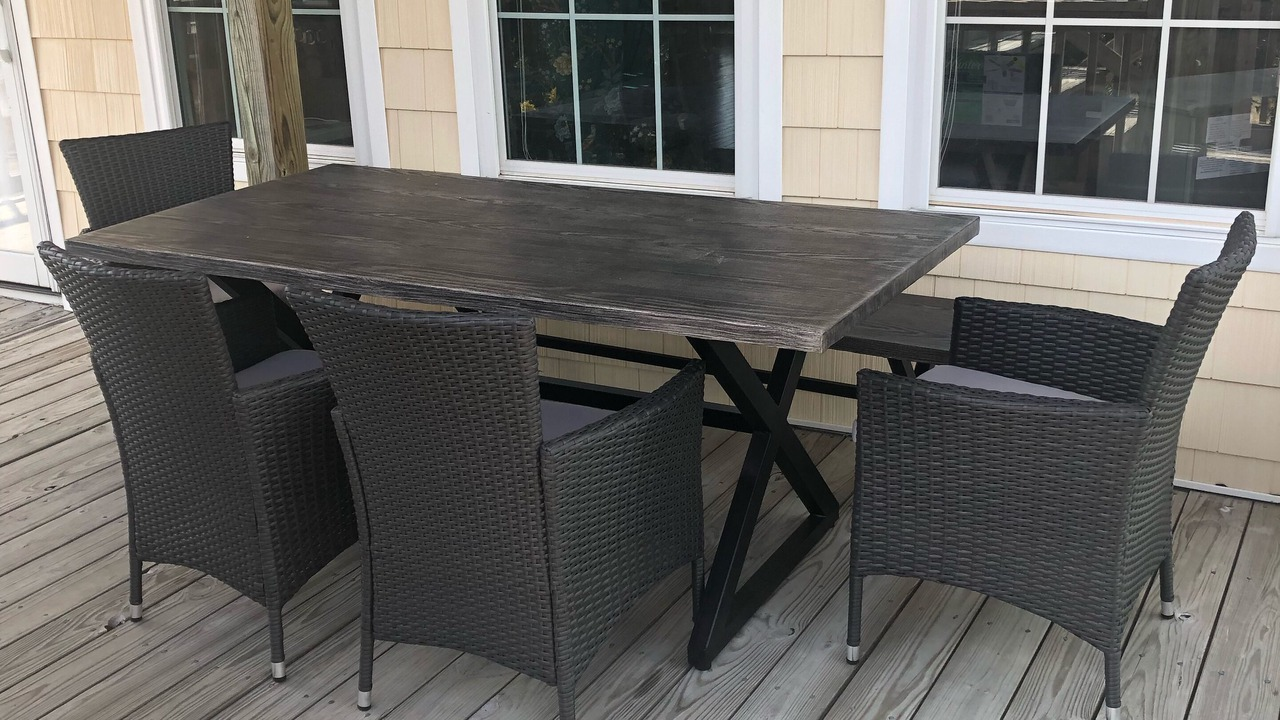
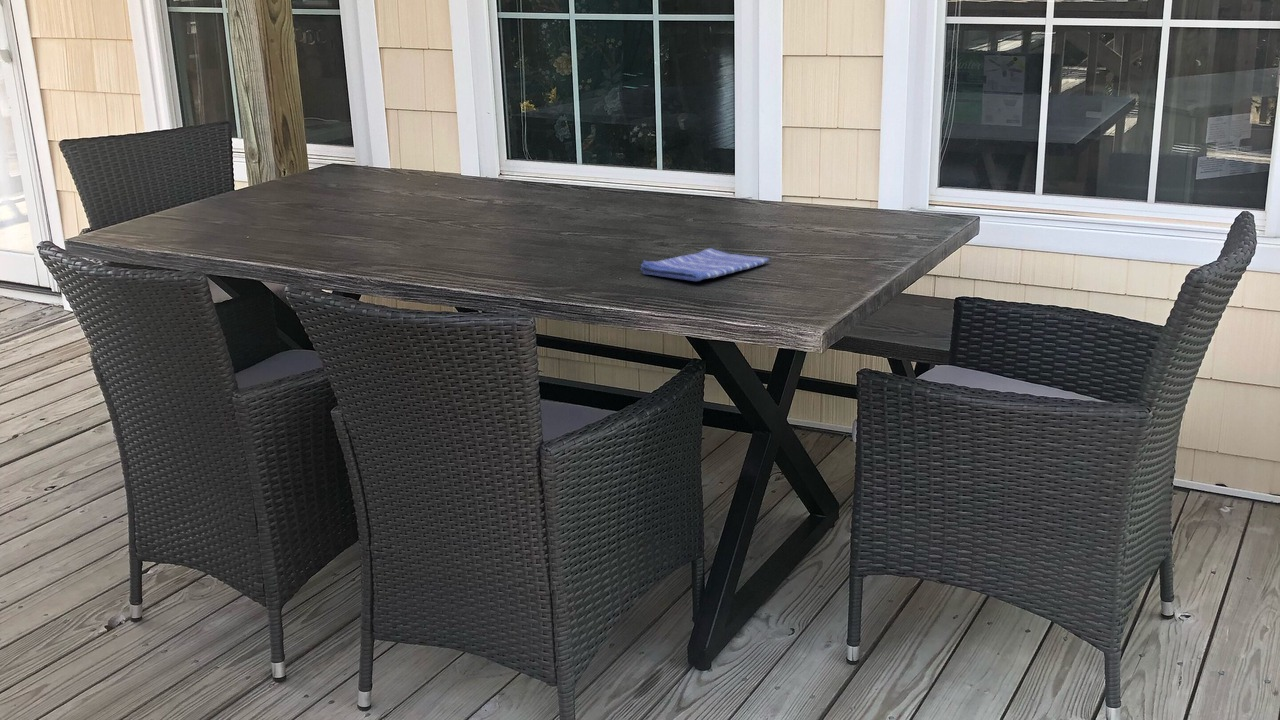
+ dish towel (704, 263)
